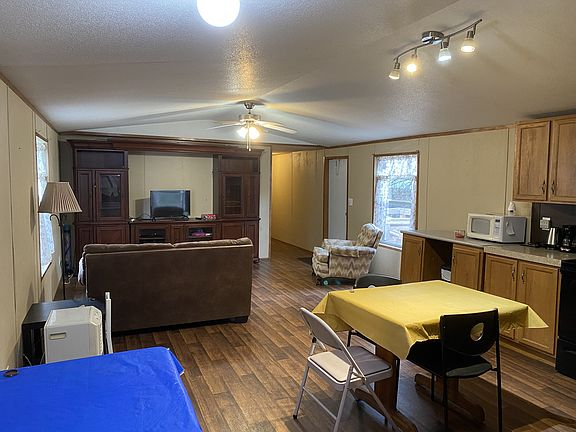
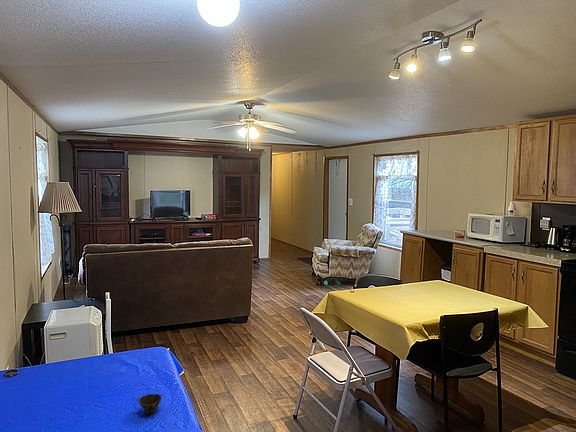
+ cup (150, 405)
